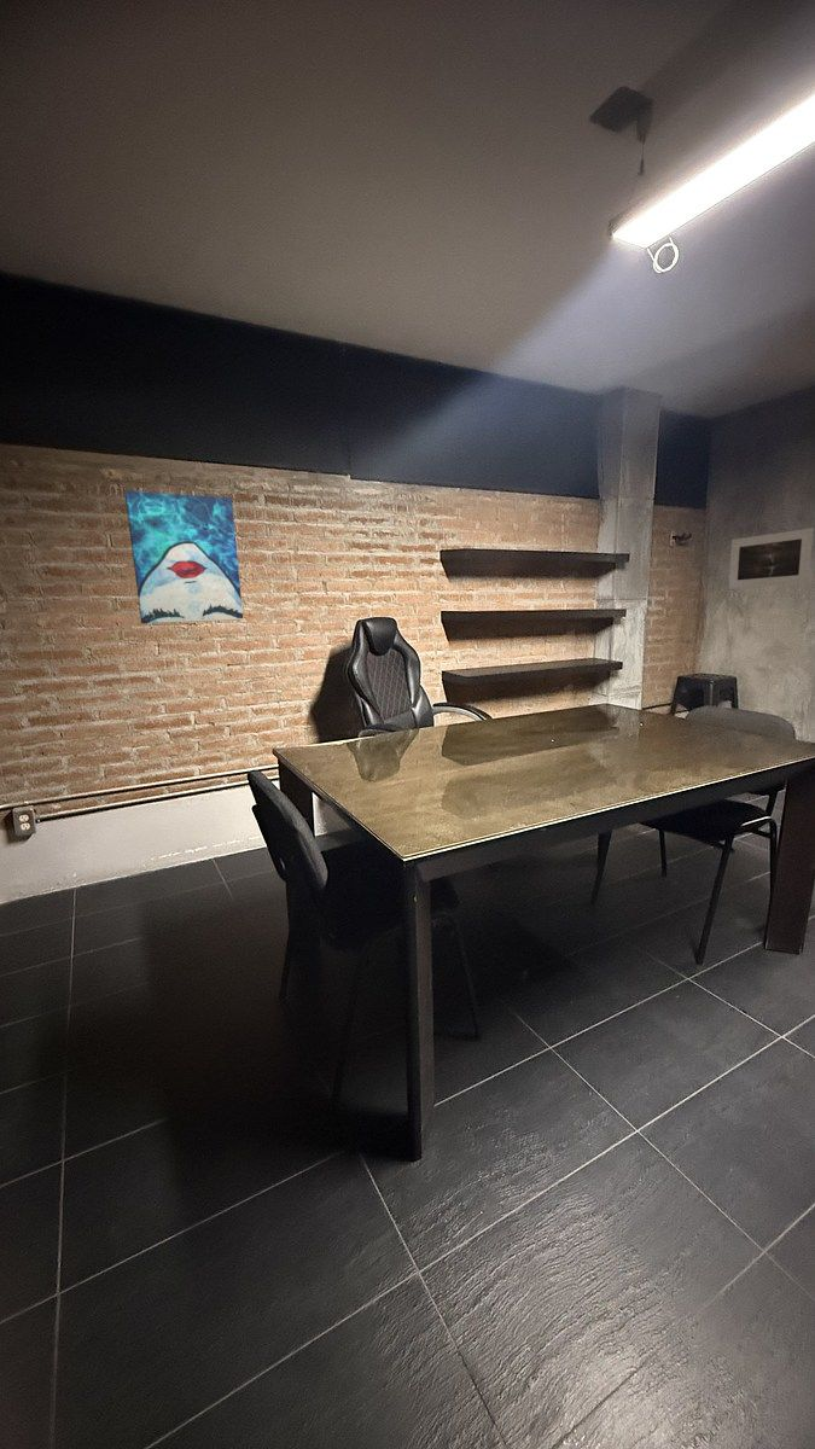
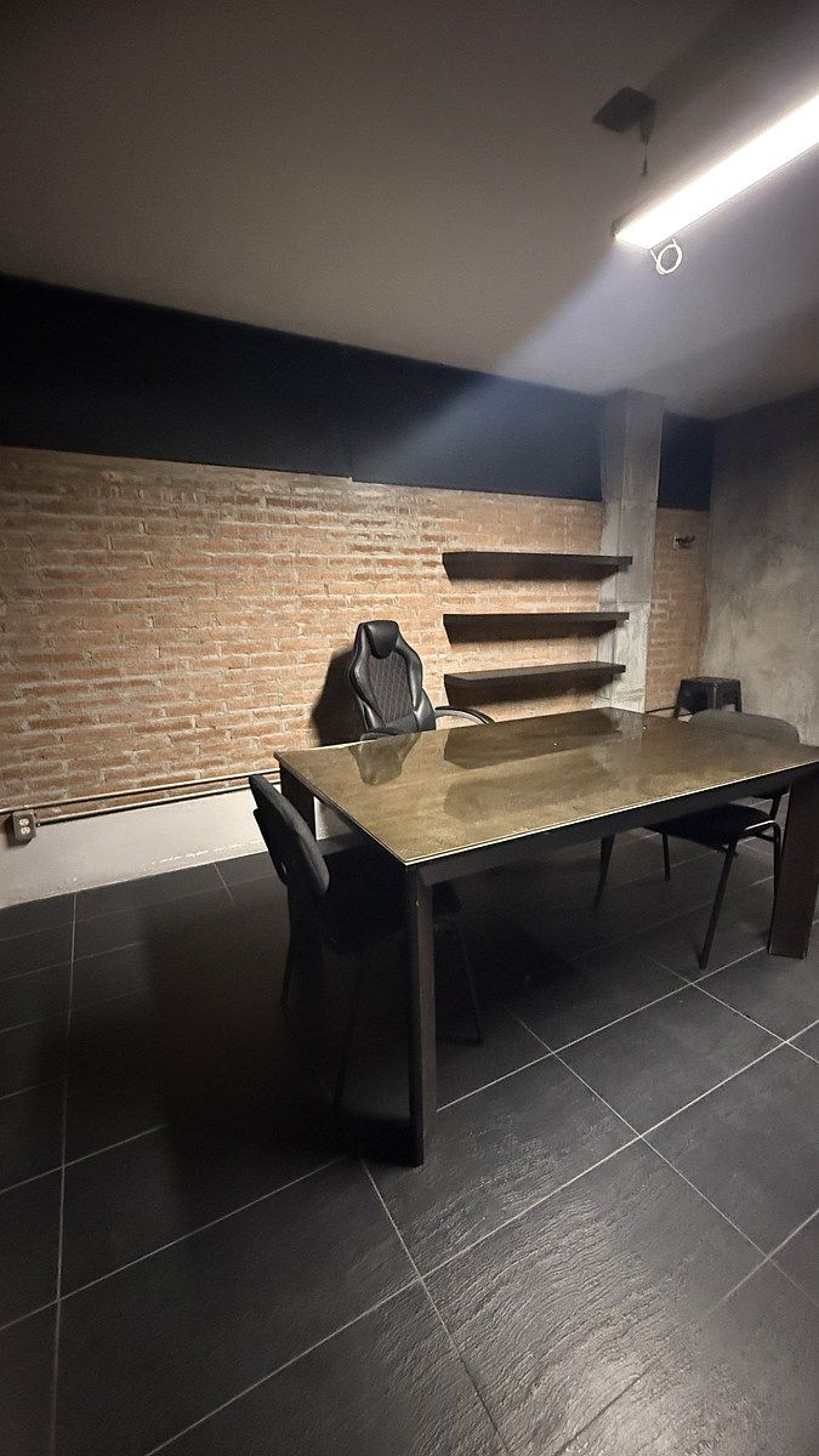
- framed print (768, 560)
- wall art (187, 559)
